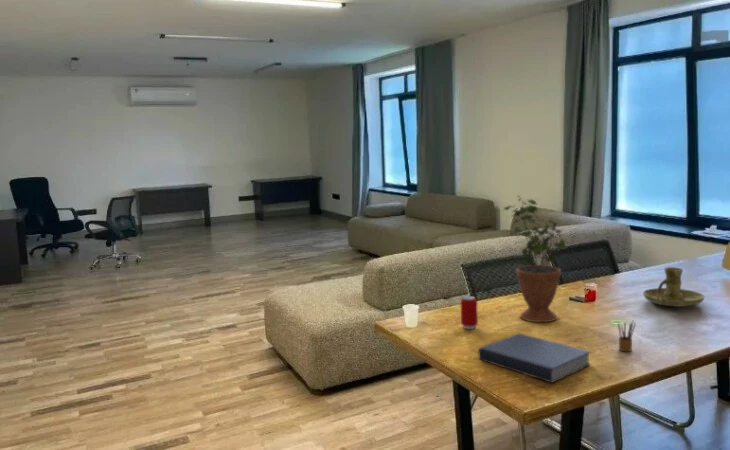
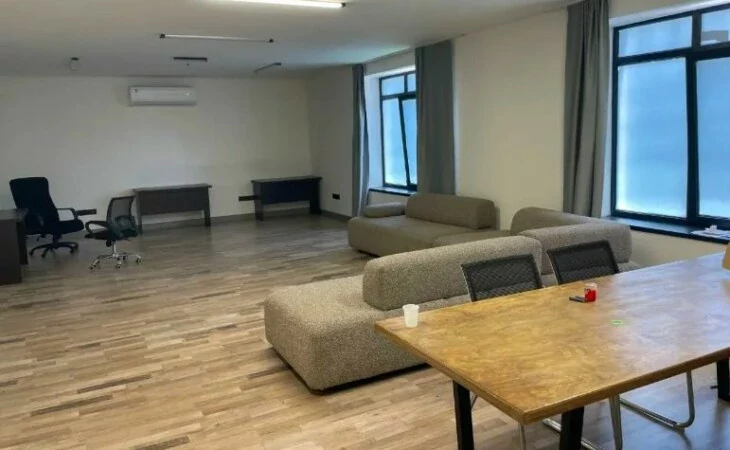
- pencil box (625, 335)
- book (533, 356)
- candle holder (670, 287)
- potted plant (534, 256)
- beverage can (469, 312)
